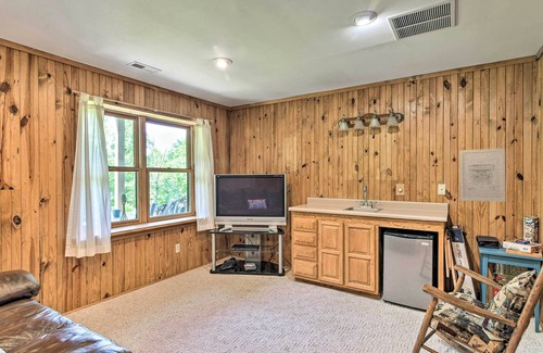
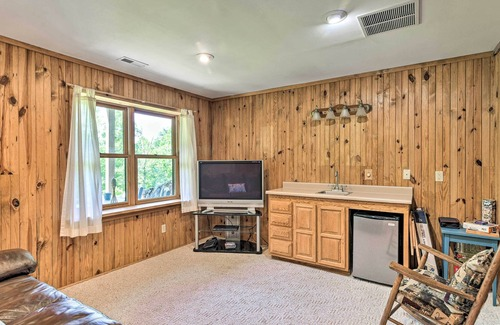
- wall art (481, 175)
